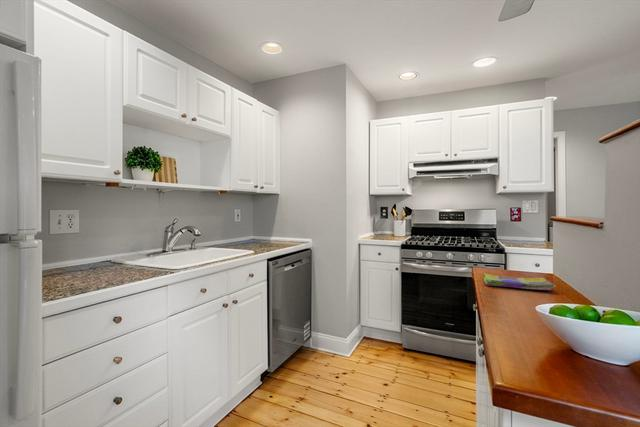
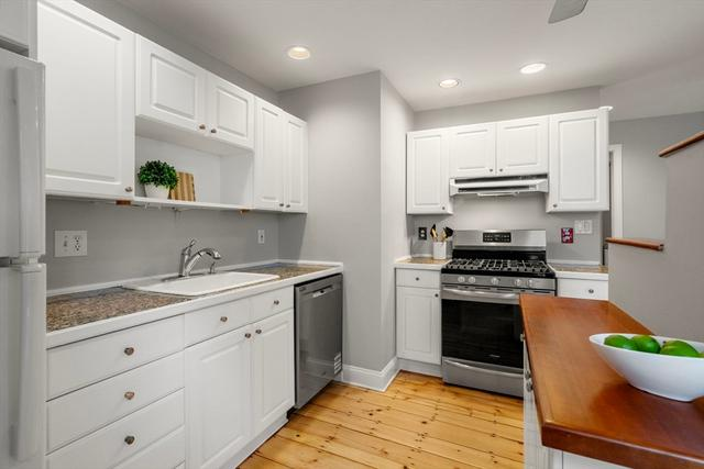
- dish towel (516, 281)
